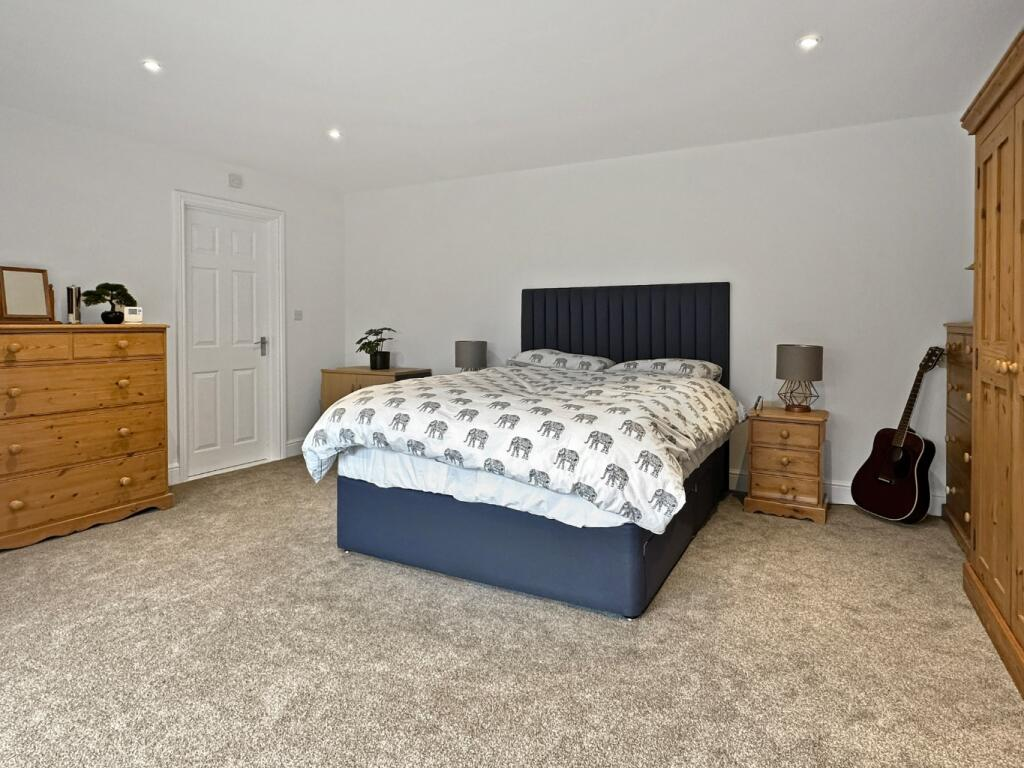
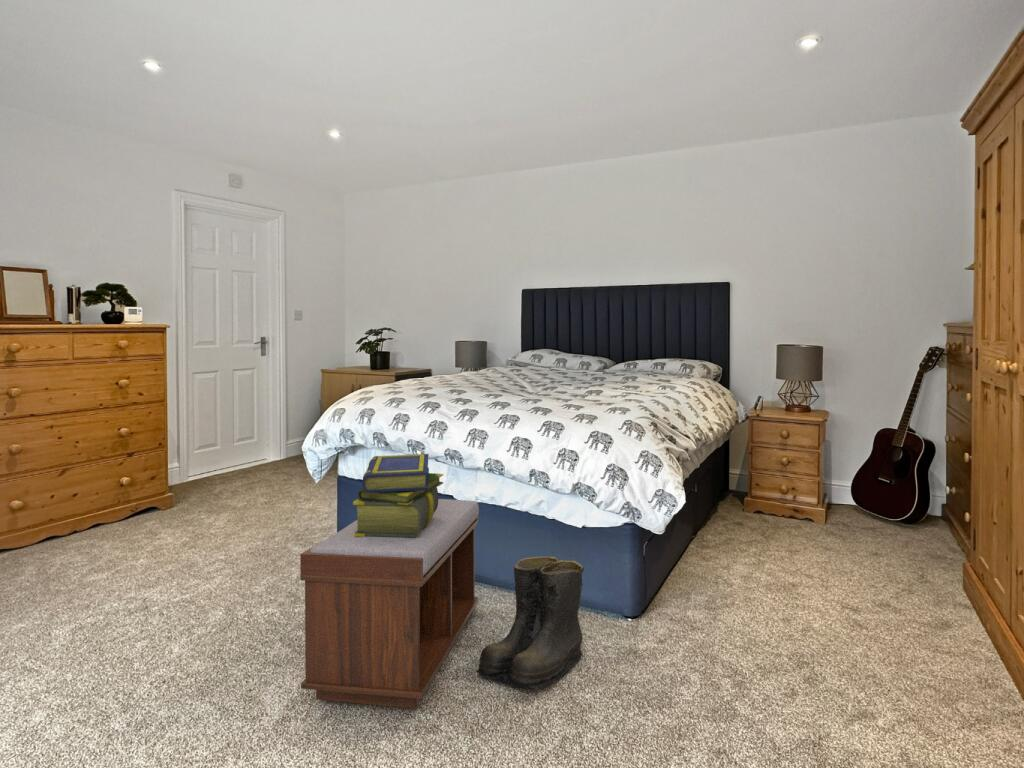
+ bench (405, 585)
+ boots (533, 616)
+ stack of books (400, 492)
